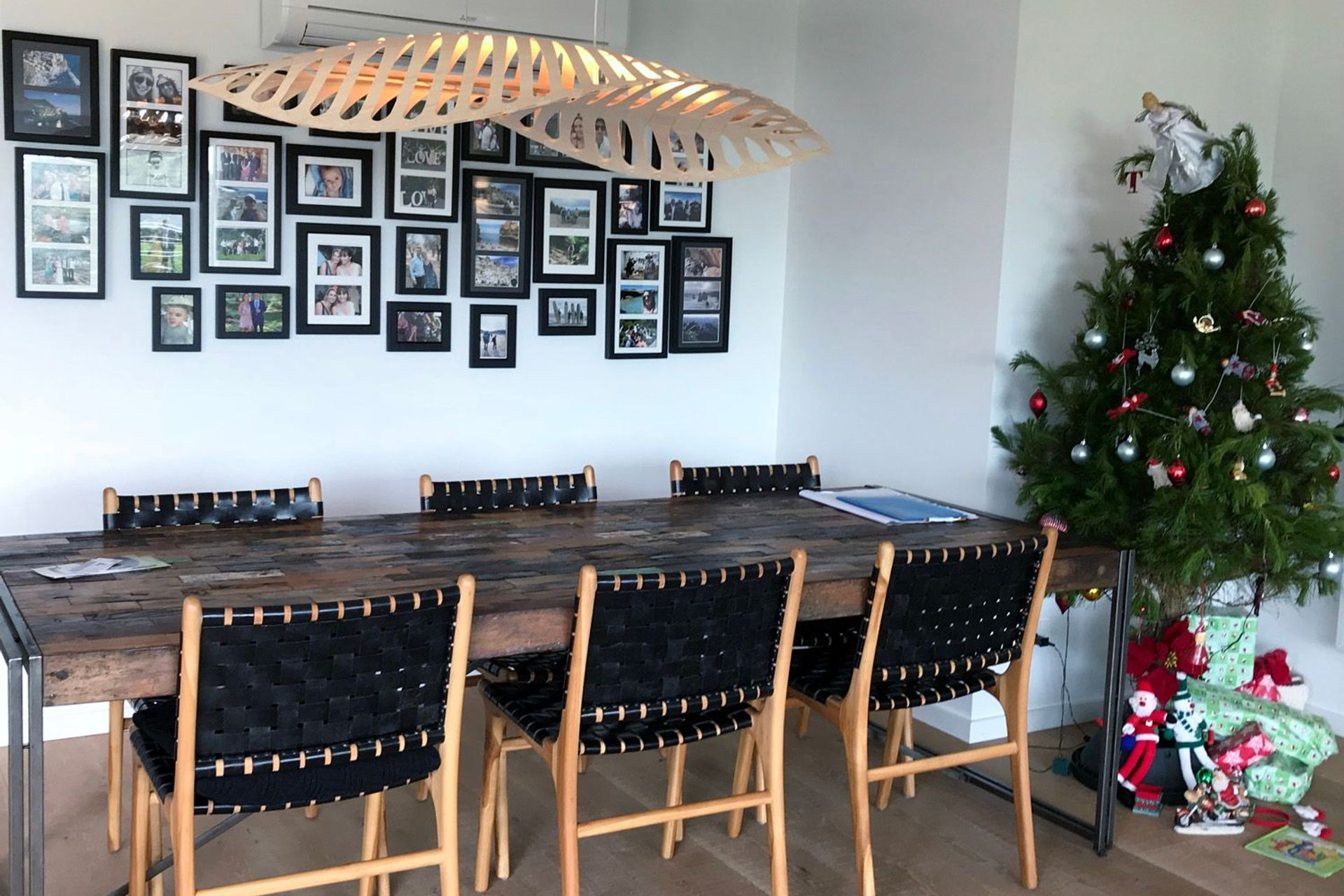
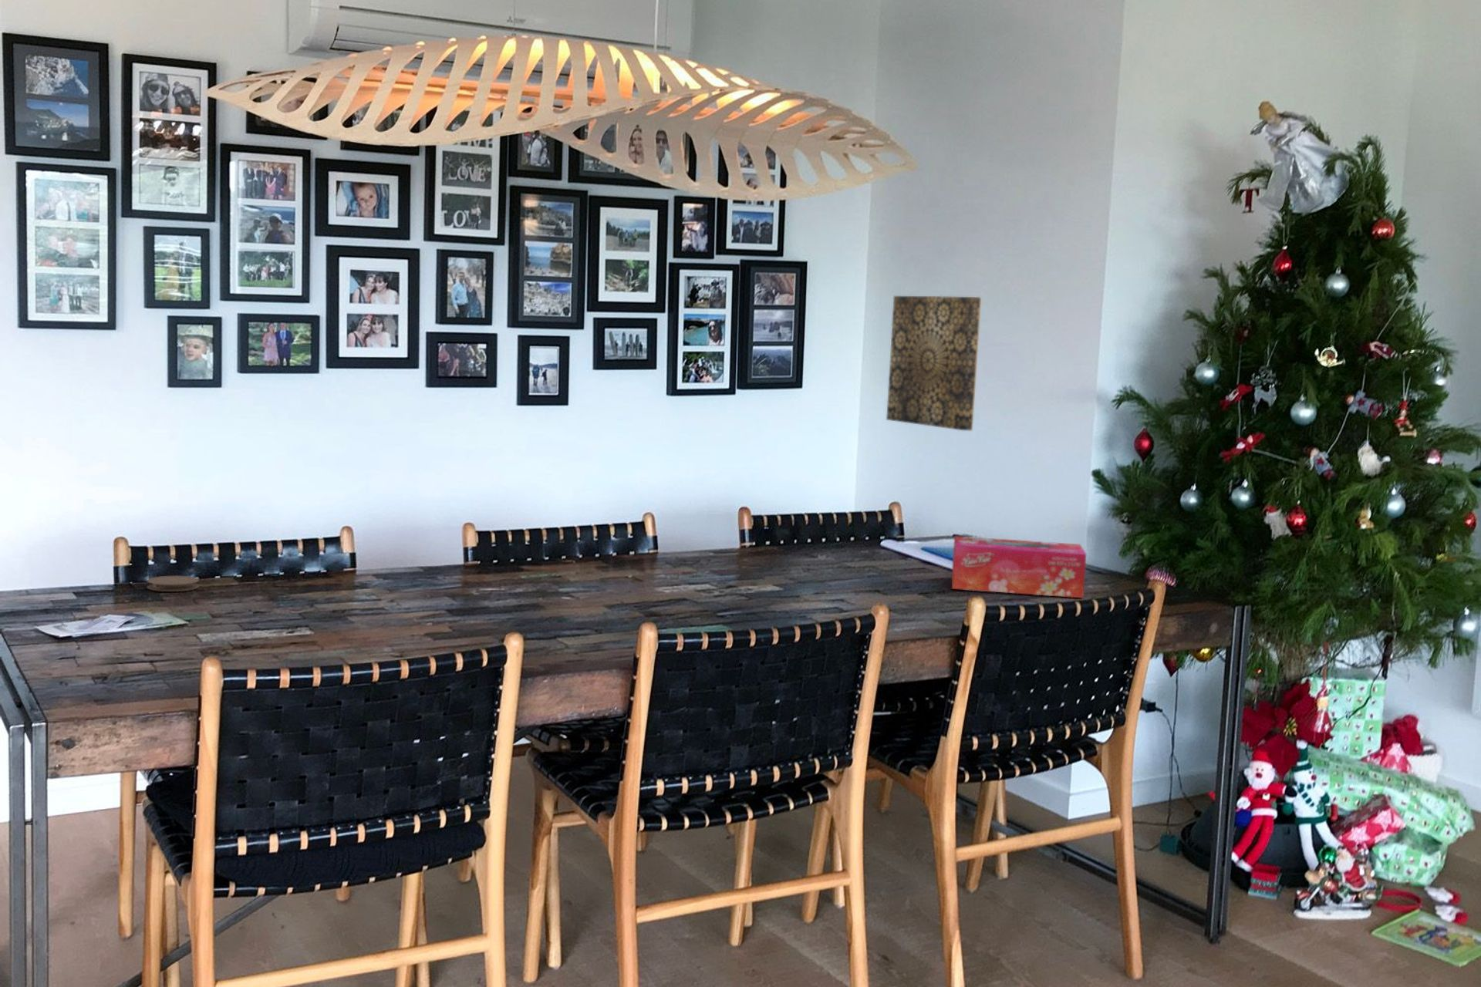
+ tissue box (1017, 566)
+ wall art (932, 361)
+ coaster (173, 583)
